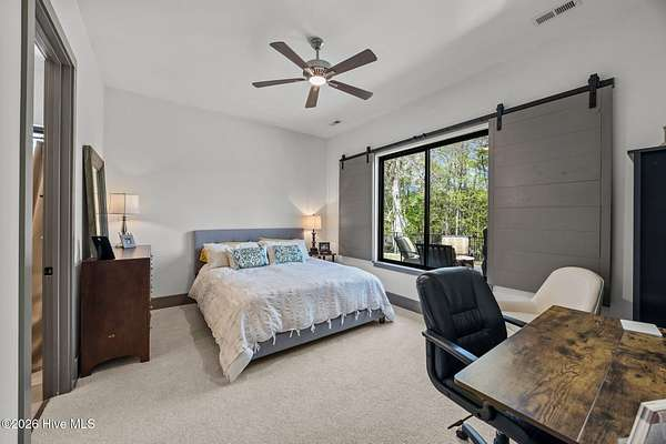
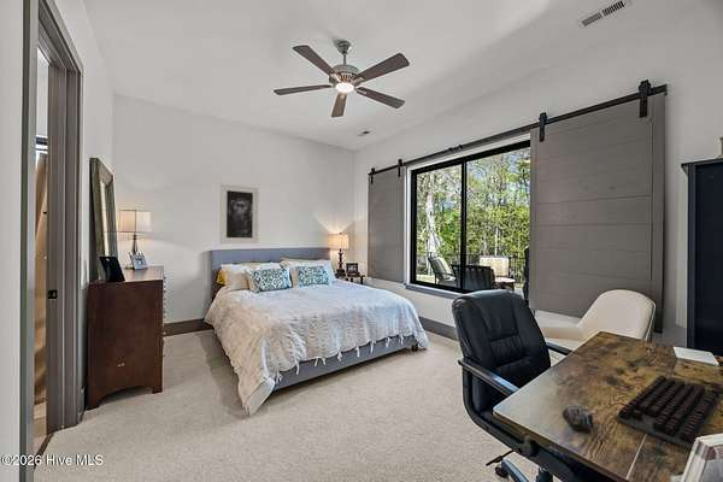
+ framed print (240, 214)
+ computer mouse (577, 416)
+ computer keyboard (671, 404)
